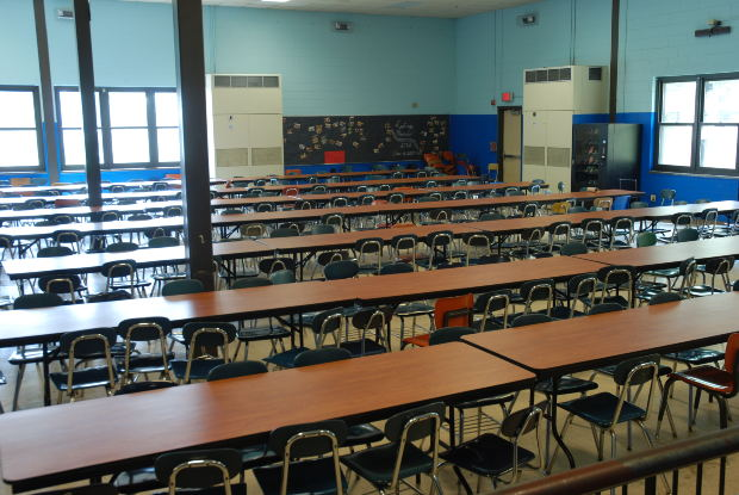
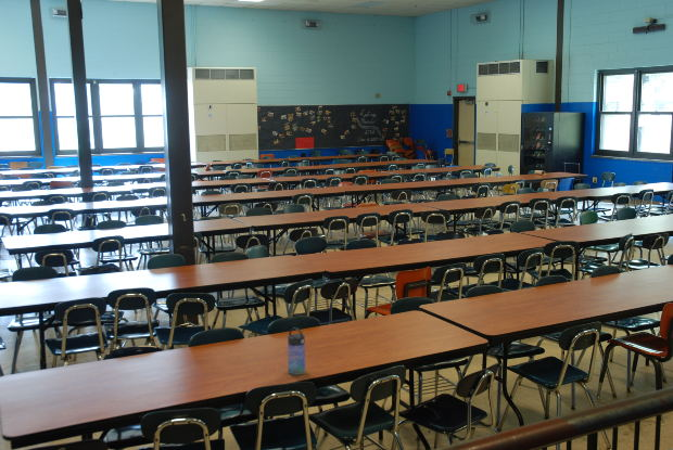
+ water bottle (295, 349)
